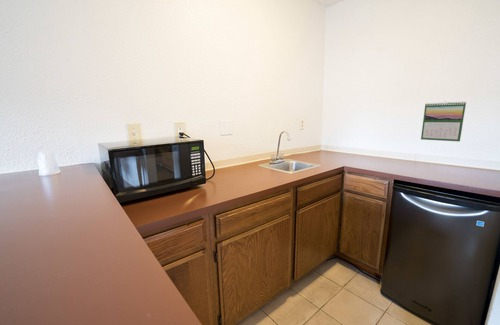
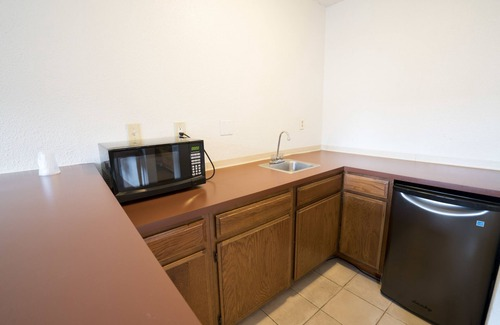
- calendar (442, 121)
